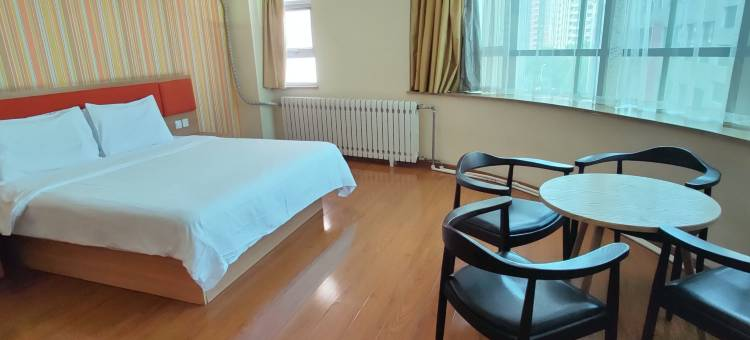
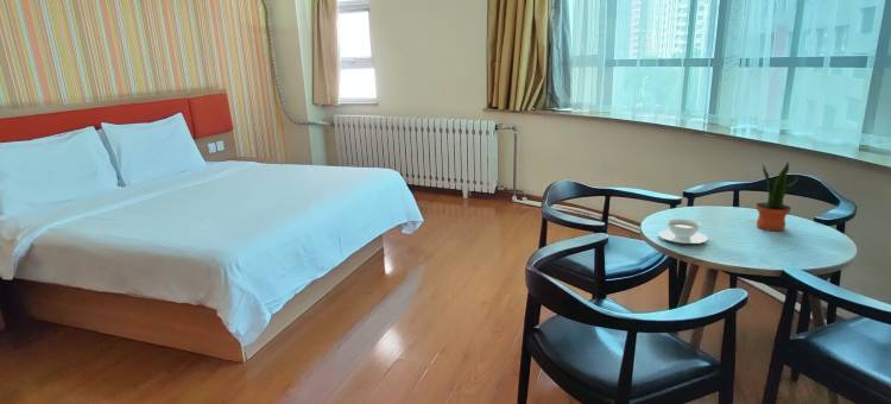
+ teacup (683, 231)
+ potted plant (778, 194)
